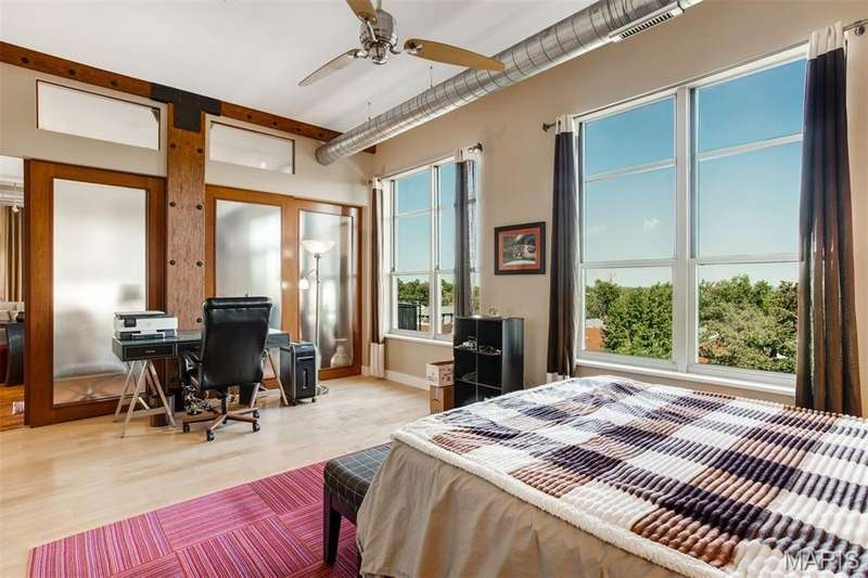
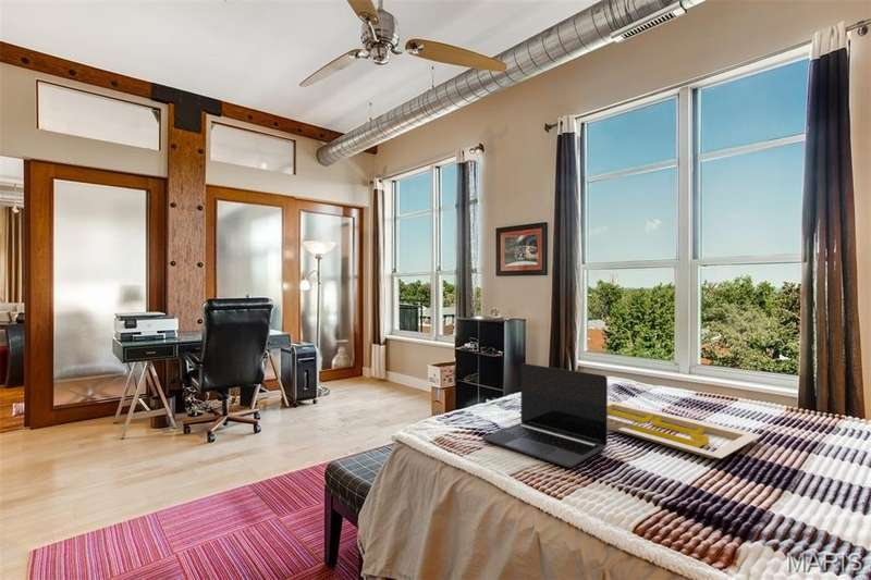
+ laptop (542, 408)
+ serving tray (653, 424)
